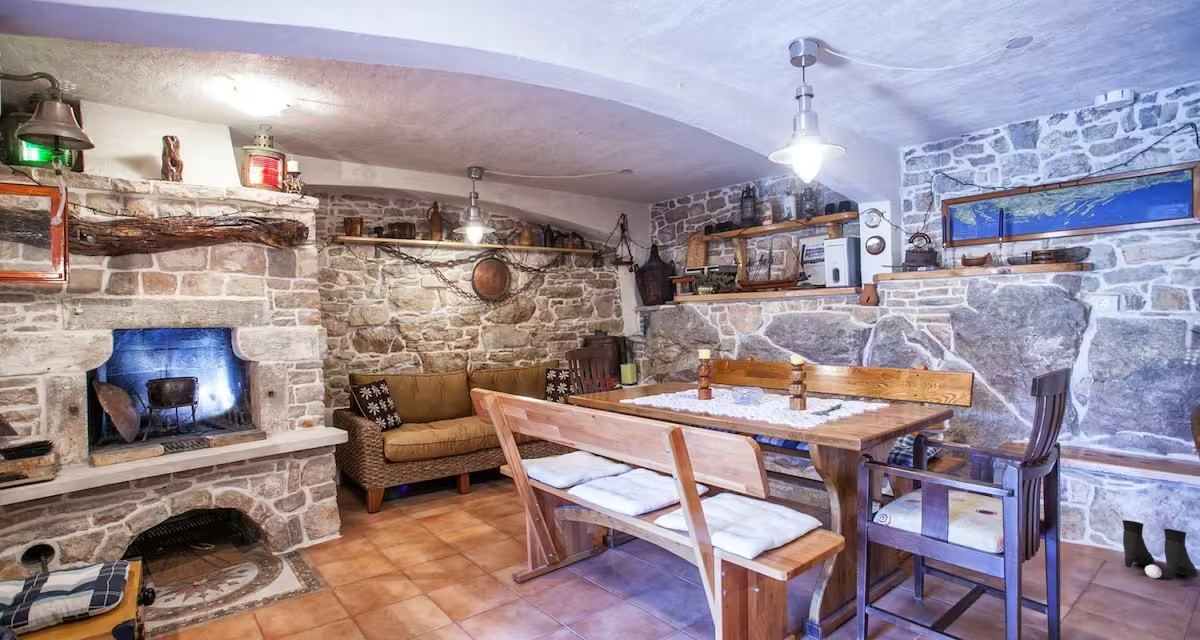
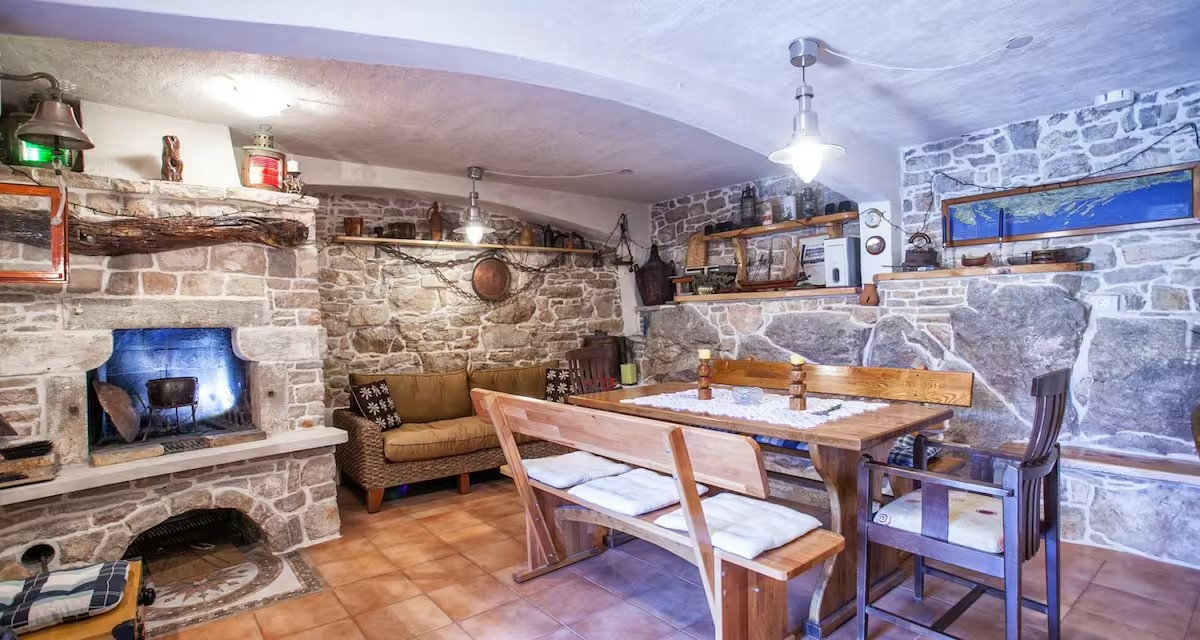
- boots (1165, 546)
